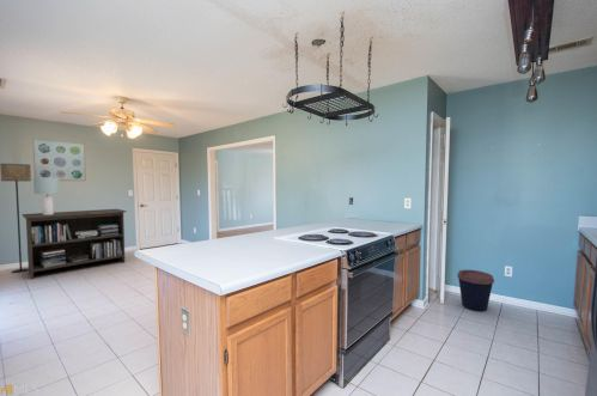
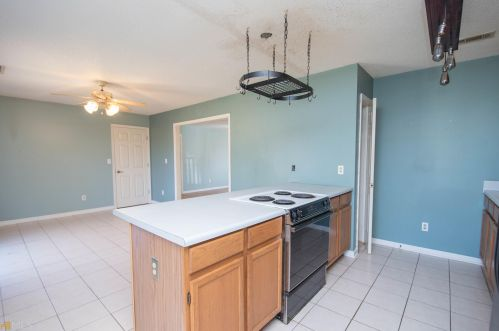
- coffee cup (474, 290)
- storage cabinet (78, 239)
- wall art (60, 160)
- lamp (47, 195)
- floor lamp (18, 218)
